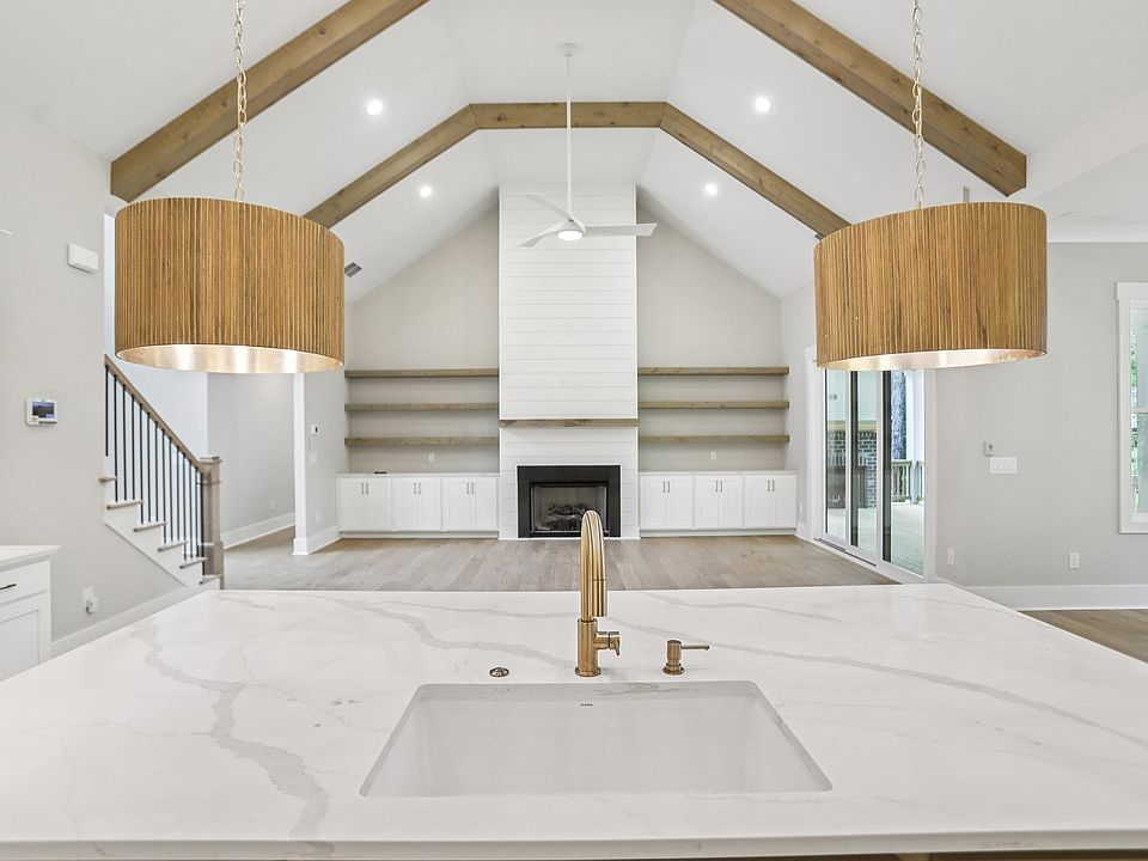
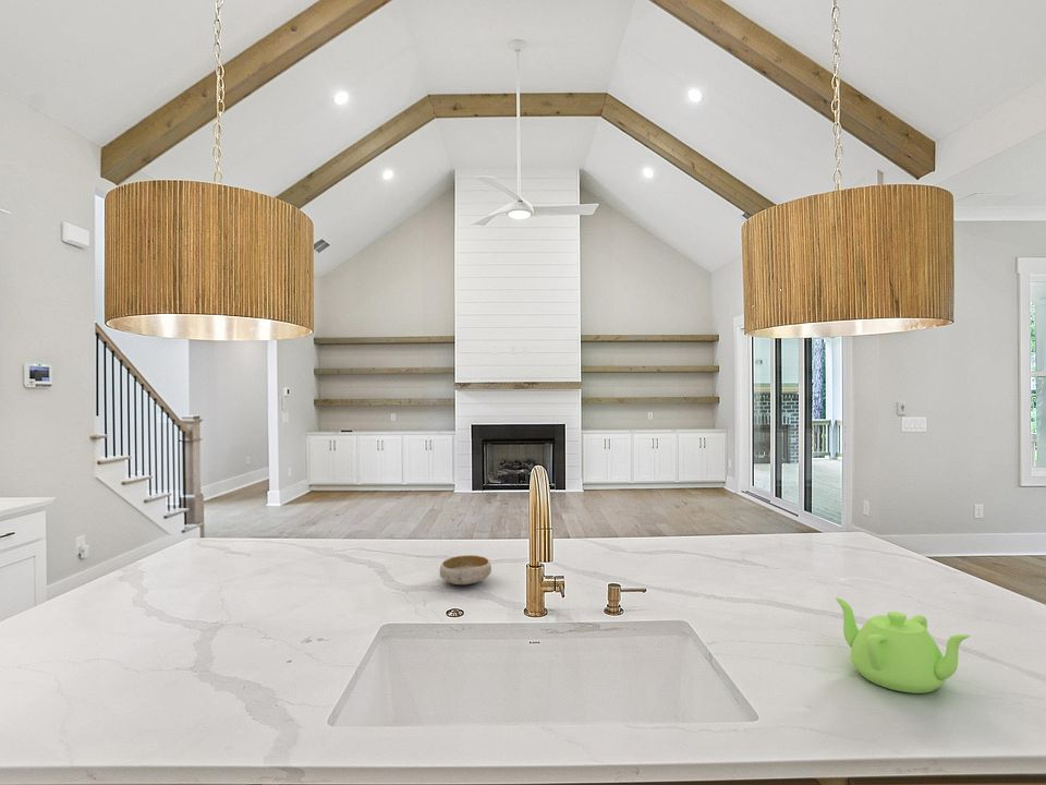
+ bowl (465, 571)
+ teapot (897, 644)
